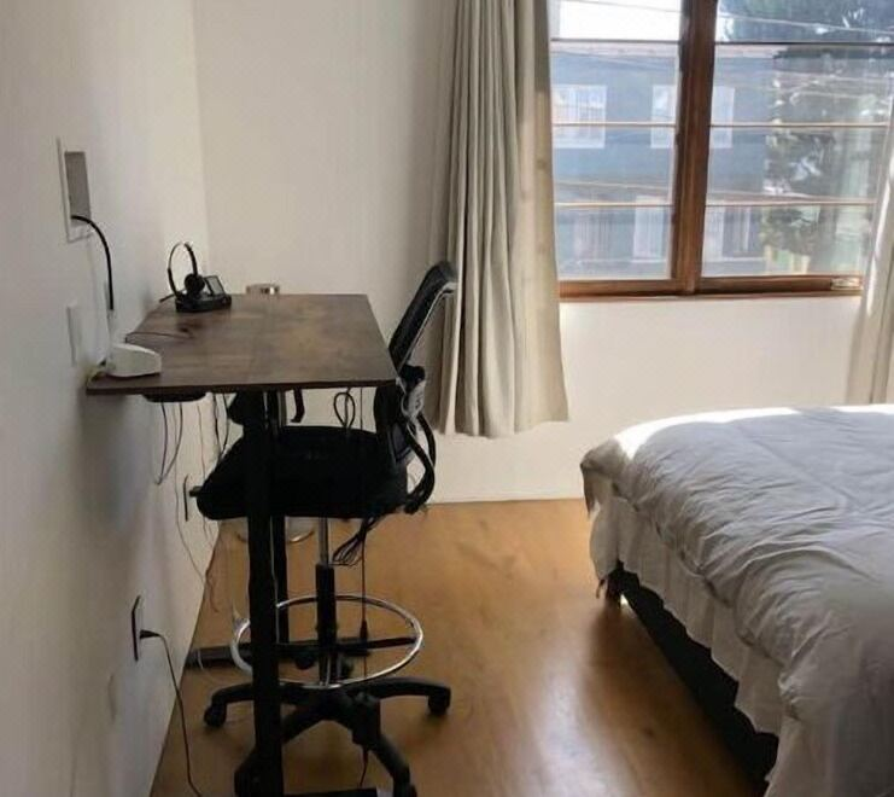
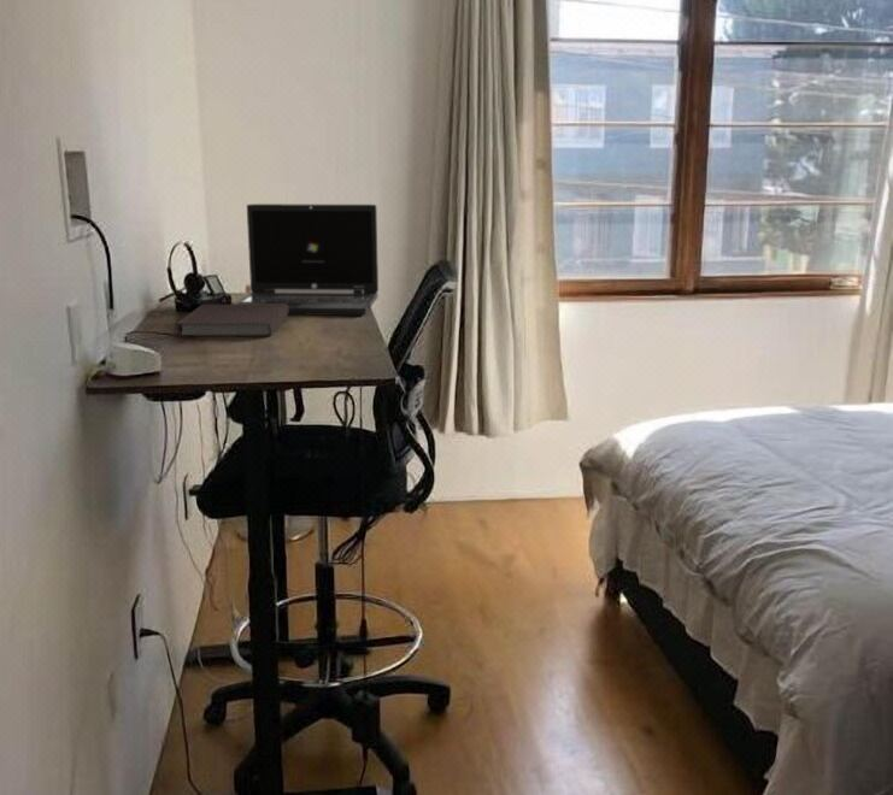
+ notebook (235, 319)
+ laptop (304, 258)
